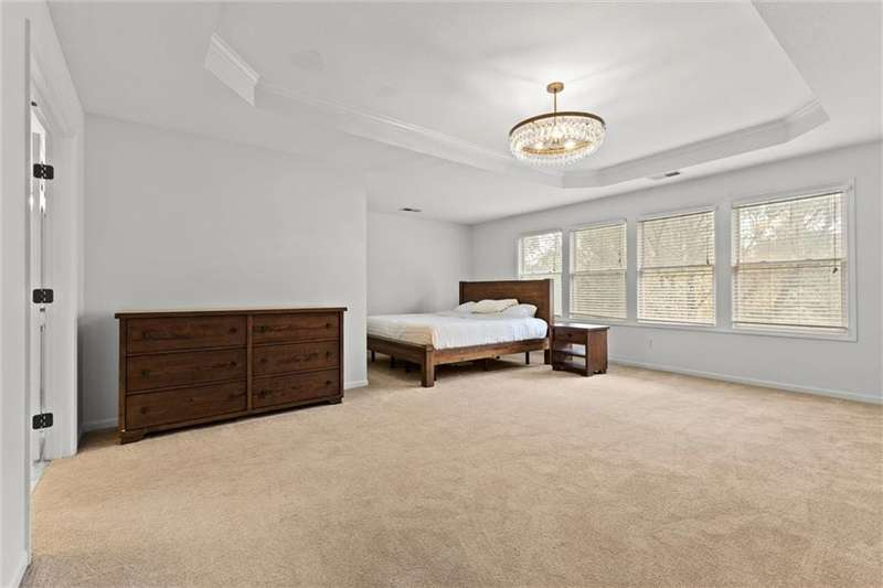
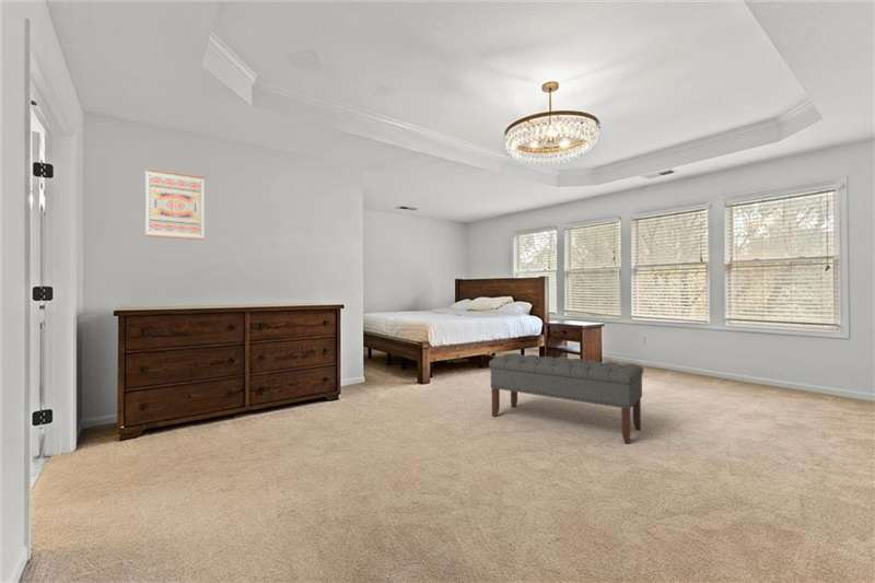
+ bench (562, 390)
+ wall art (175, 205)
